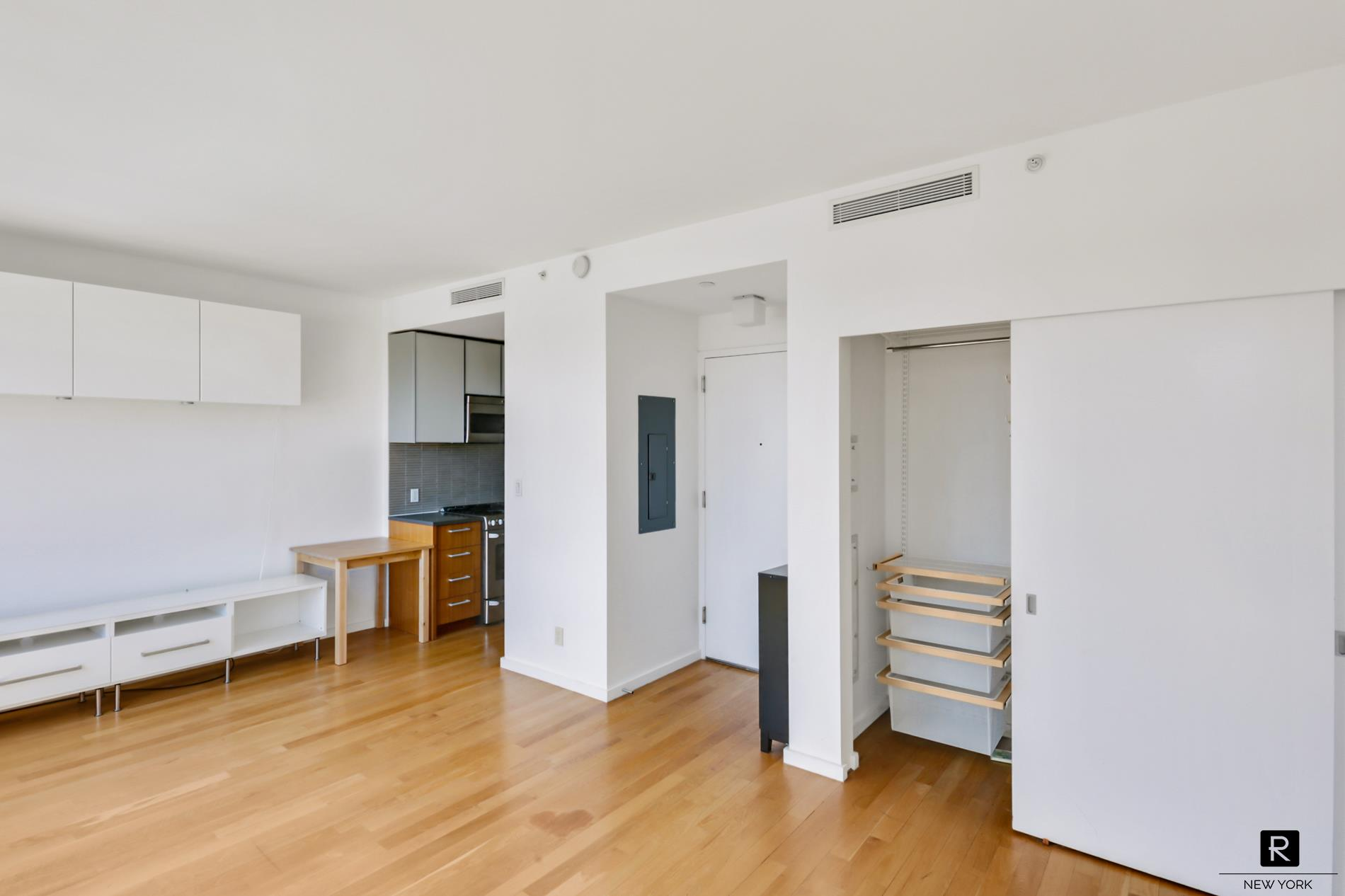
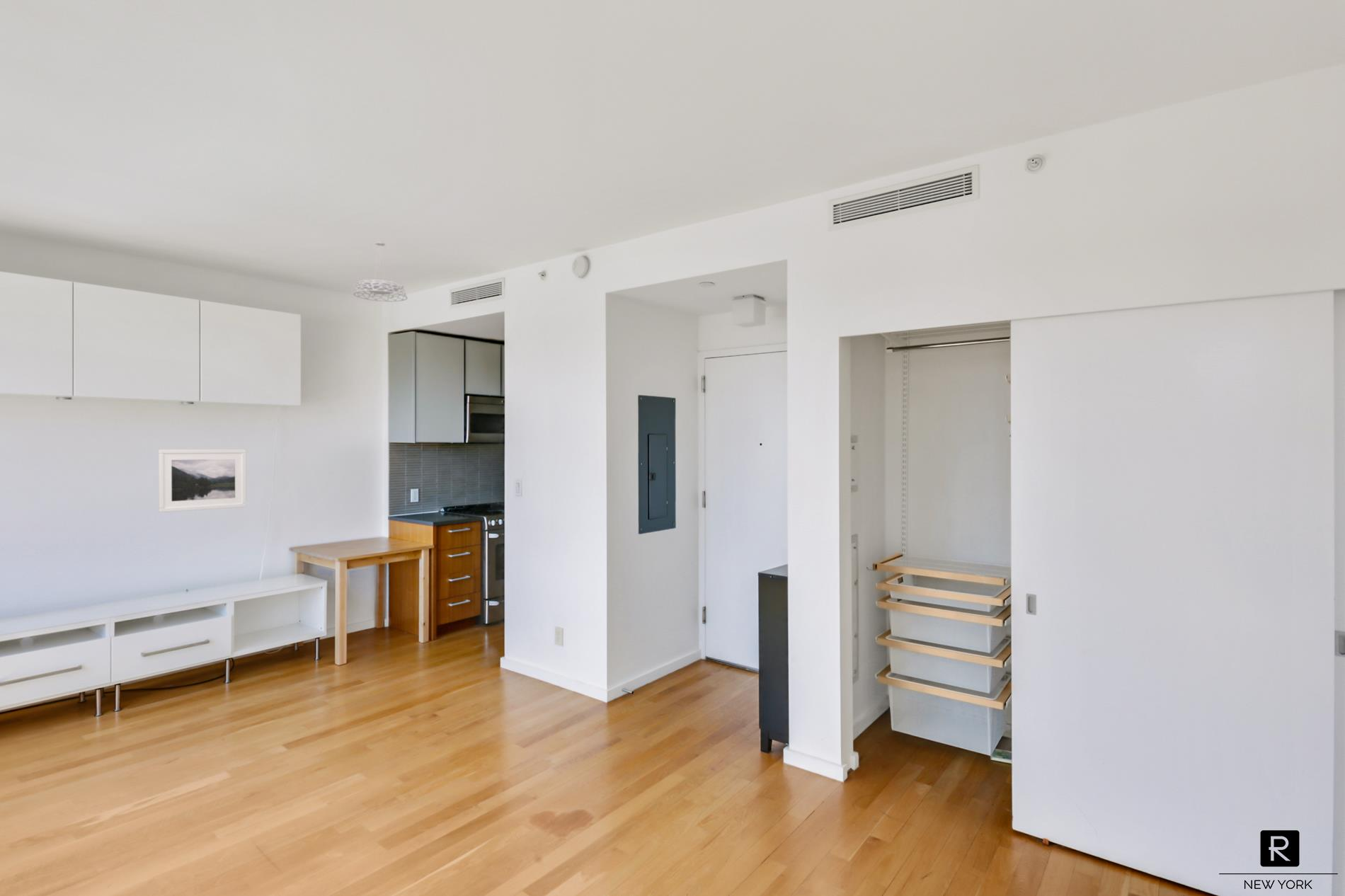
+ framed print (204, 479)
+ pendant light (382, 269)
